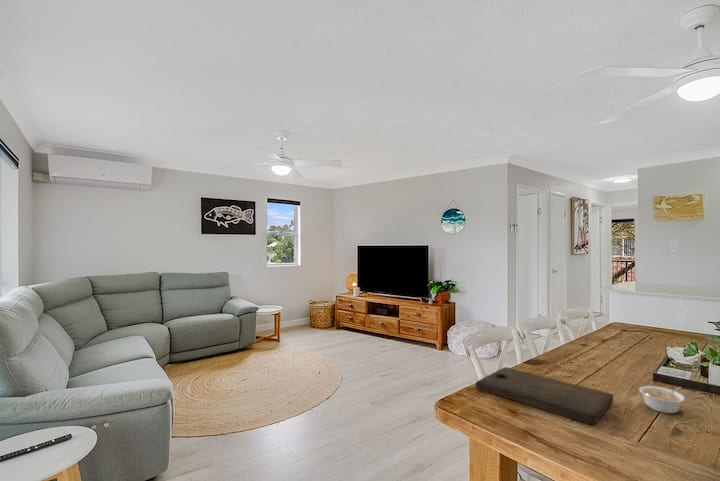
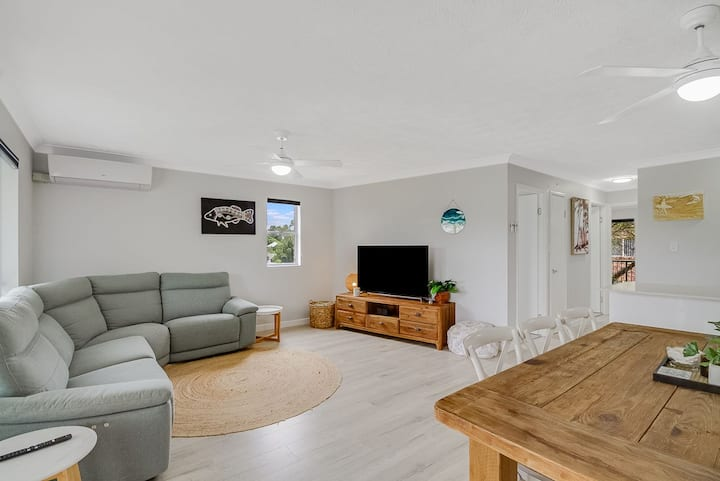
- legume (661, 398)
- cutting board (541, 391)
